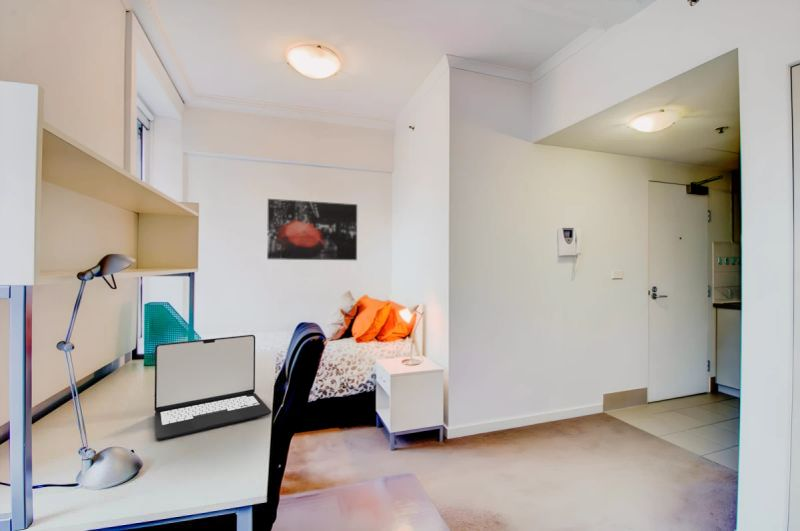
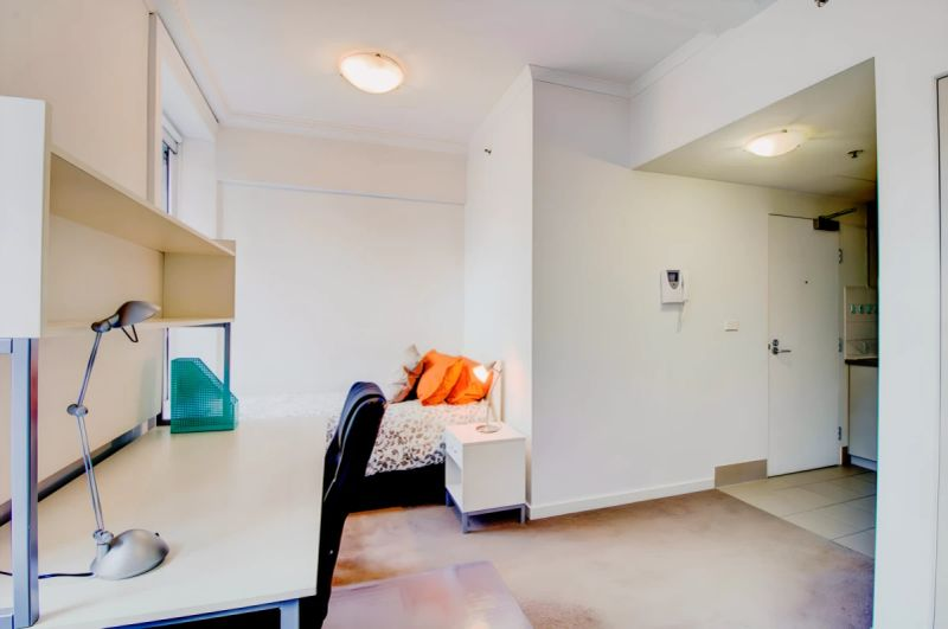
- laptop (213, 379)
- wall art (313, 230)
